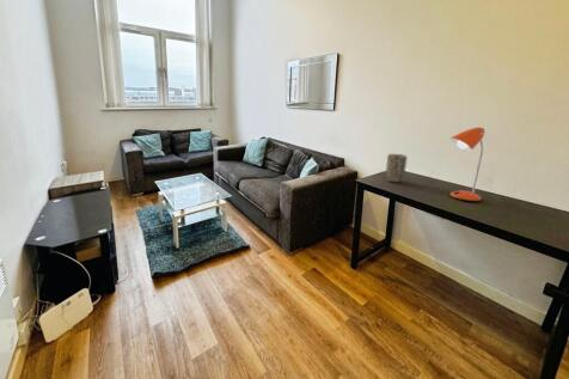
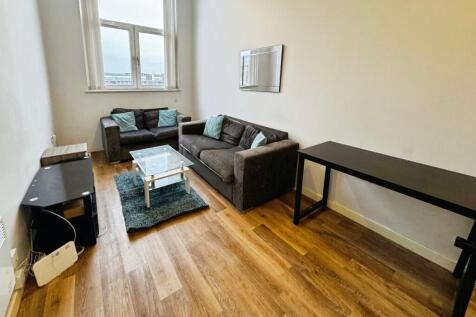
- desk lamp (477, 166)
- plant pot (396, 167)
